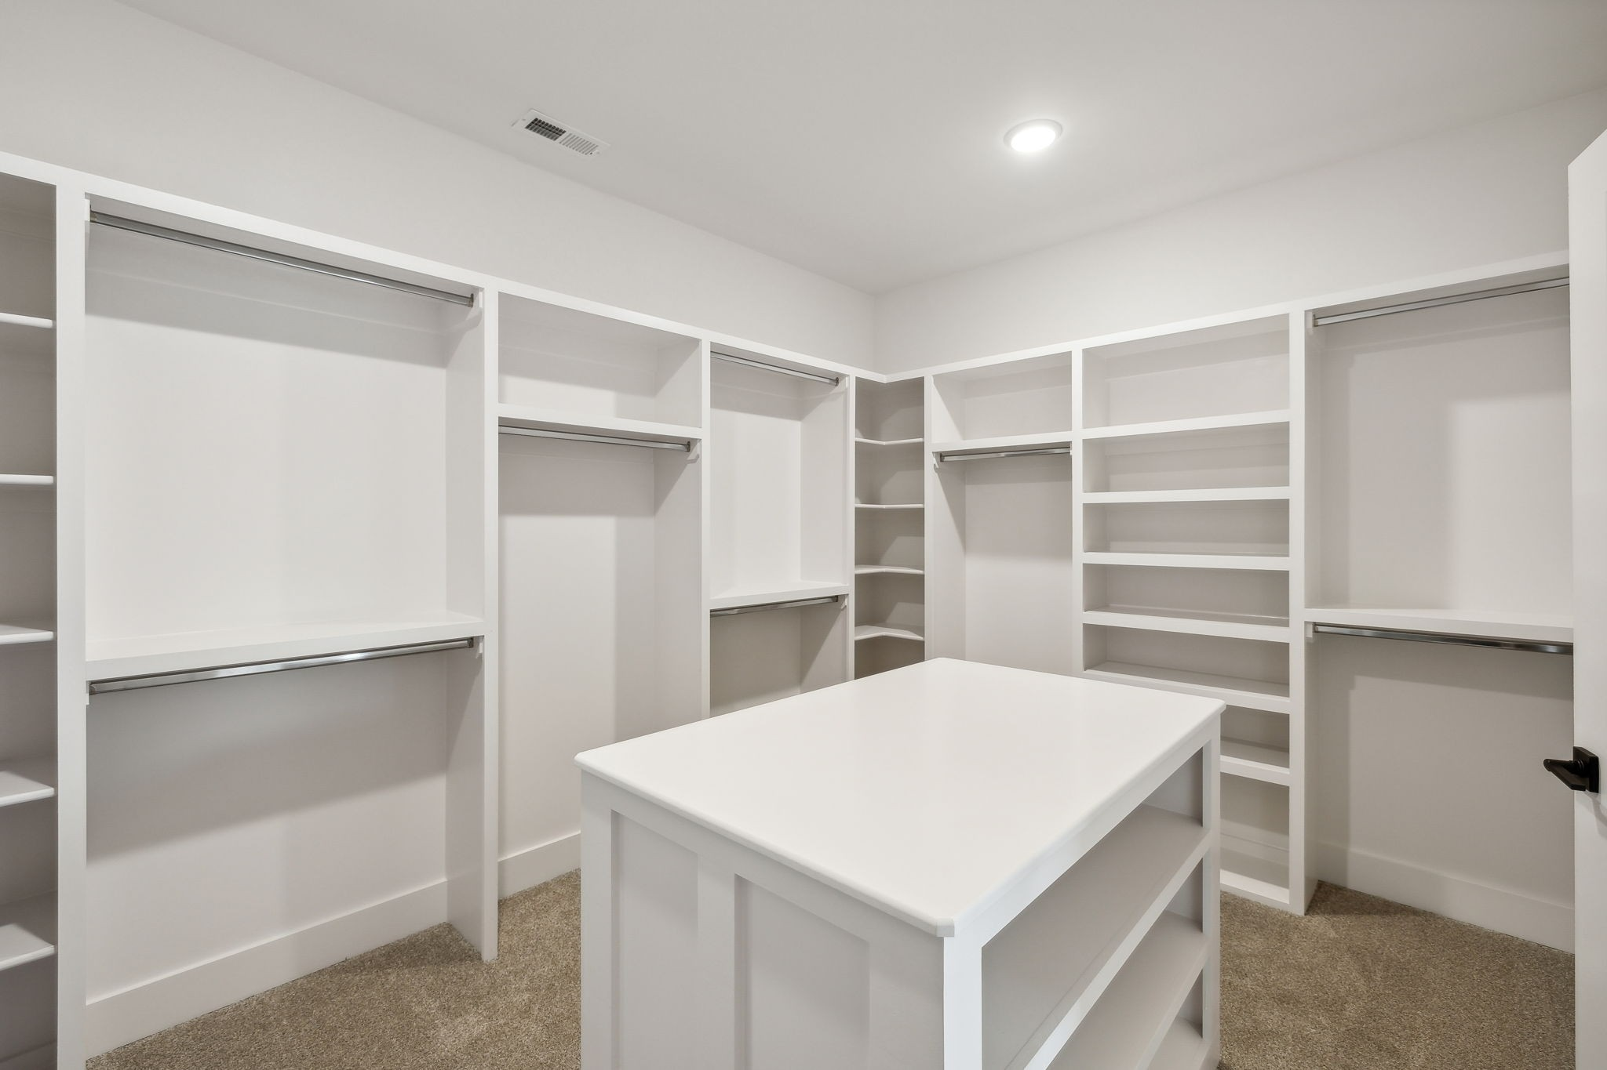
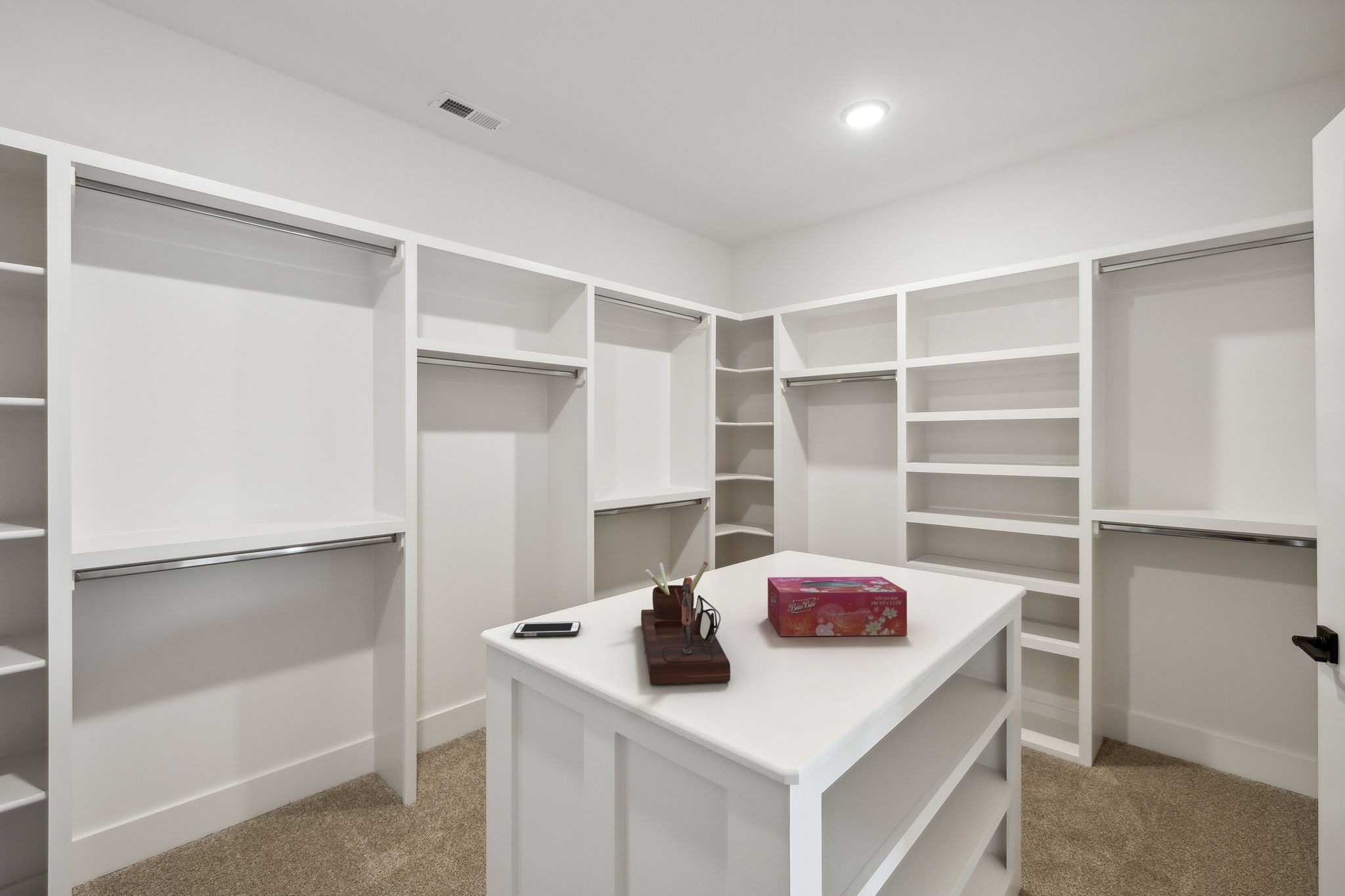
+ tissue box (833, 605)
+ desk organizer (680, 604)
+ cell phone (548, 629)
